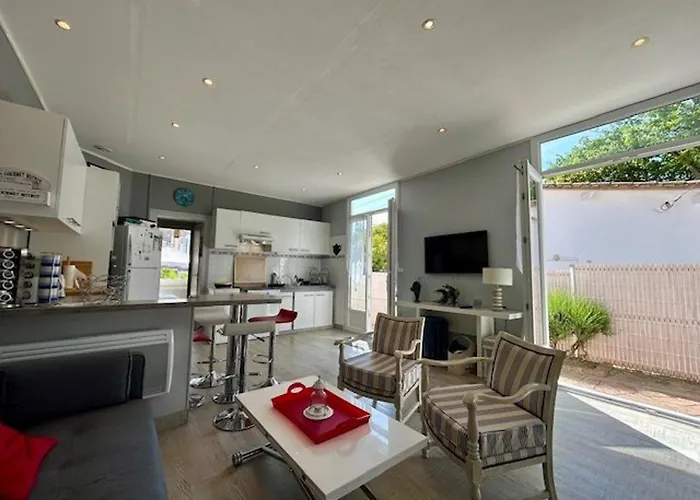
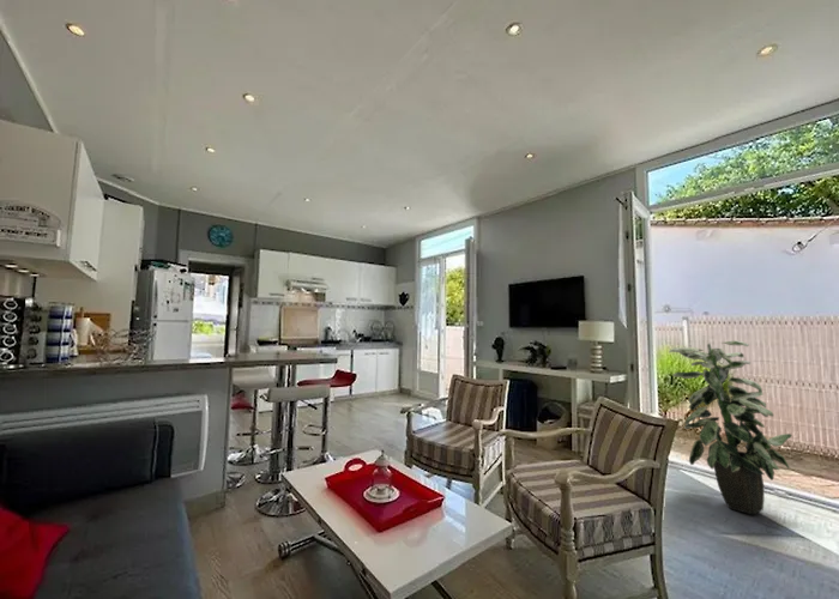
+ indoor plant (728, 423)
